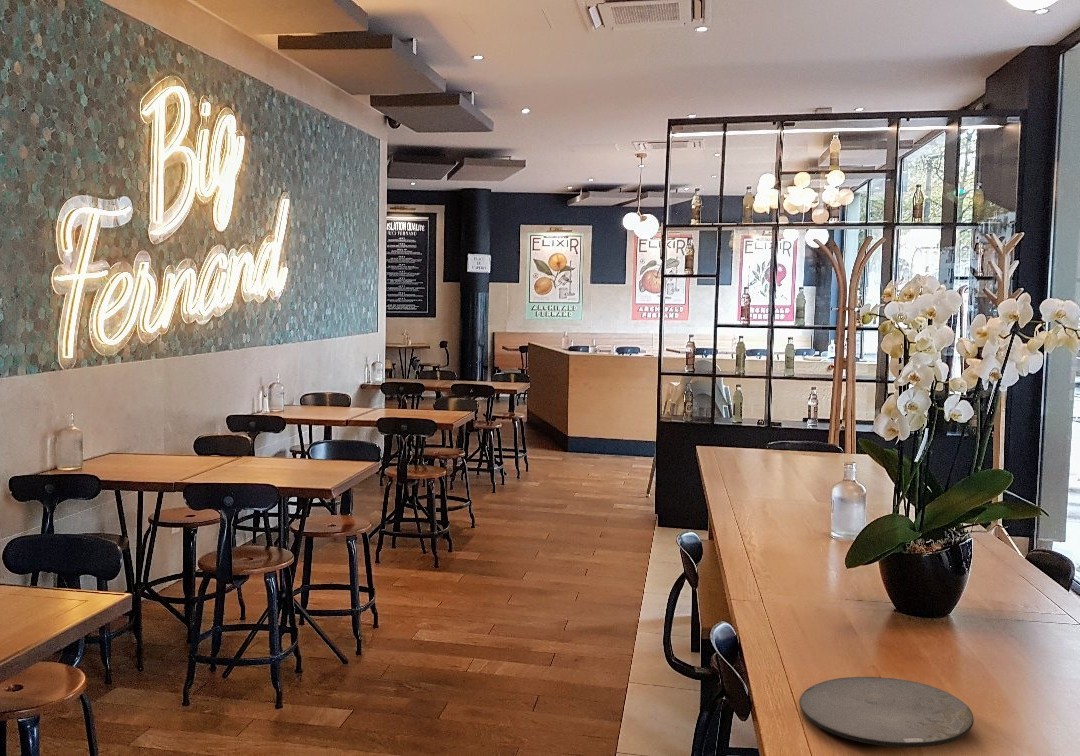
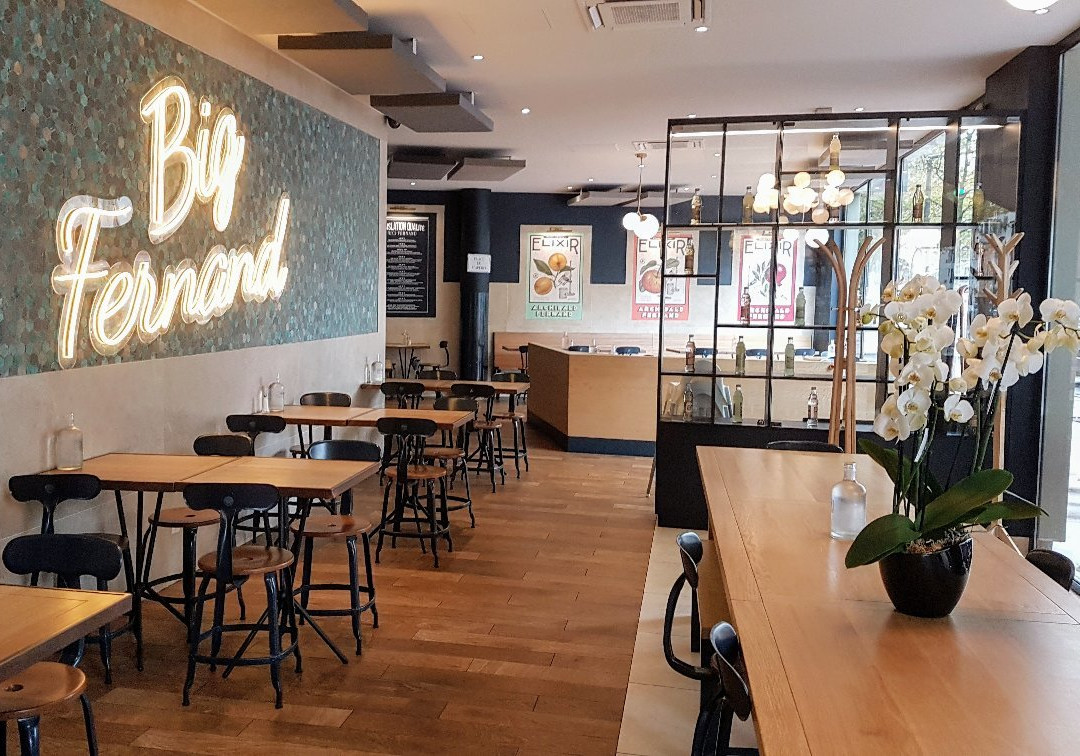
- plate (883, 708)
